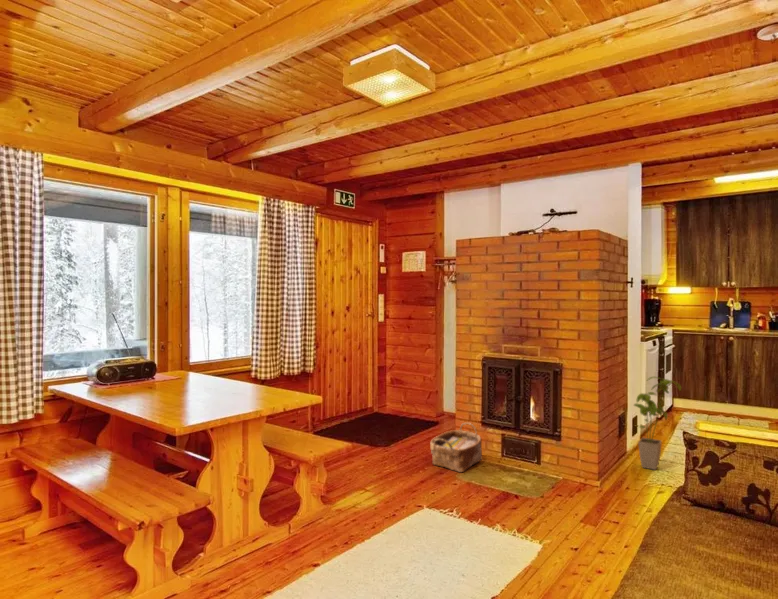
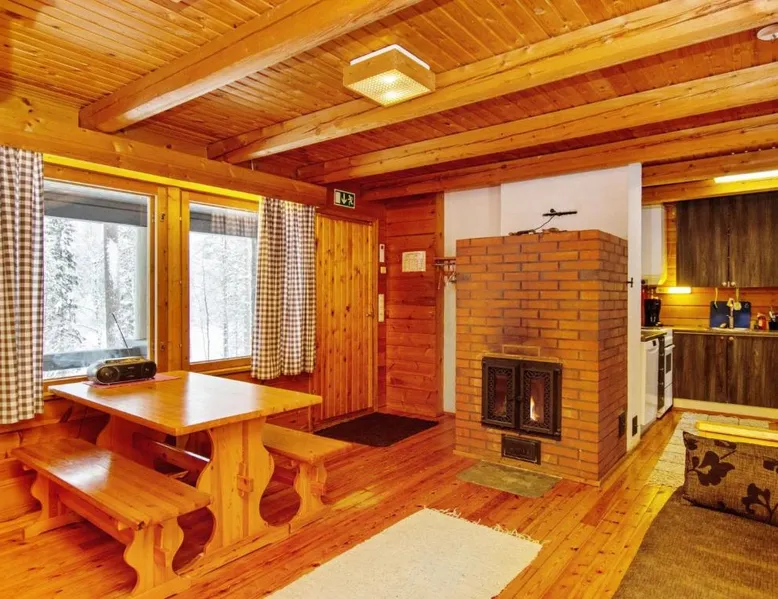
- woven basket (456, 445)
- house plant (656, 421)
